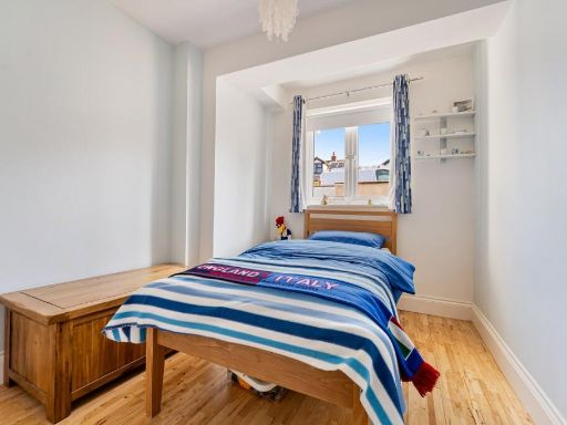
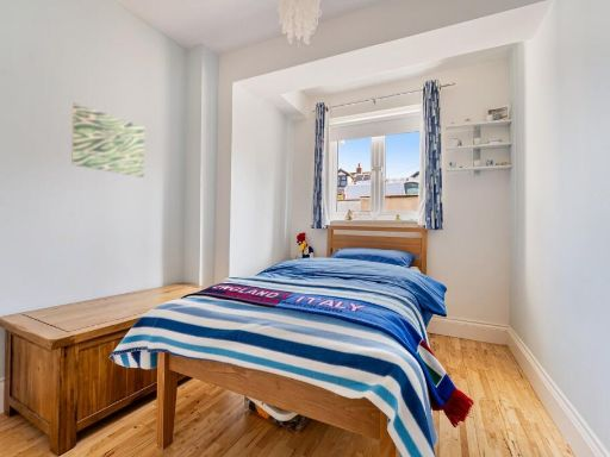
+ wall art (111, 143)
